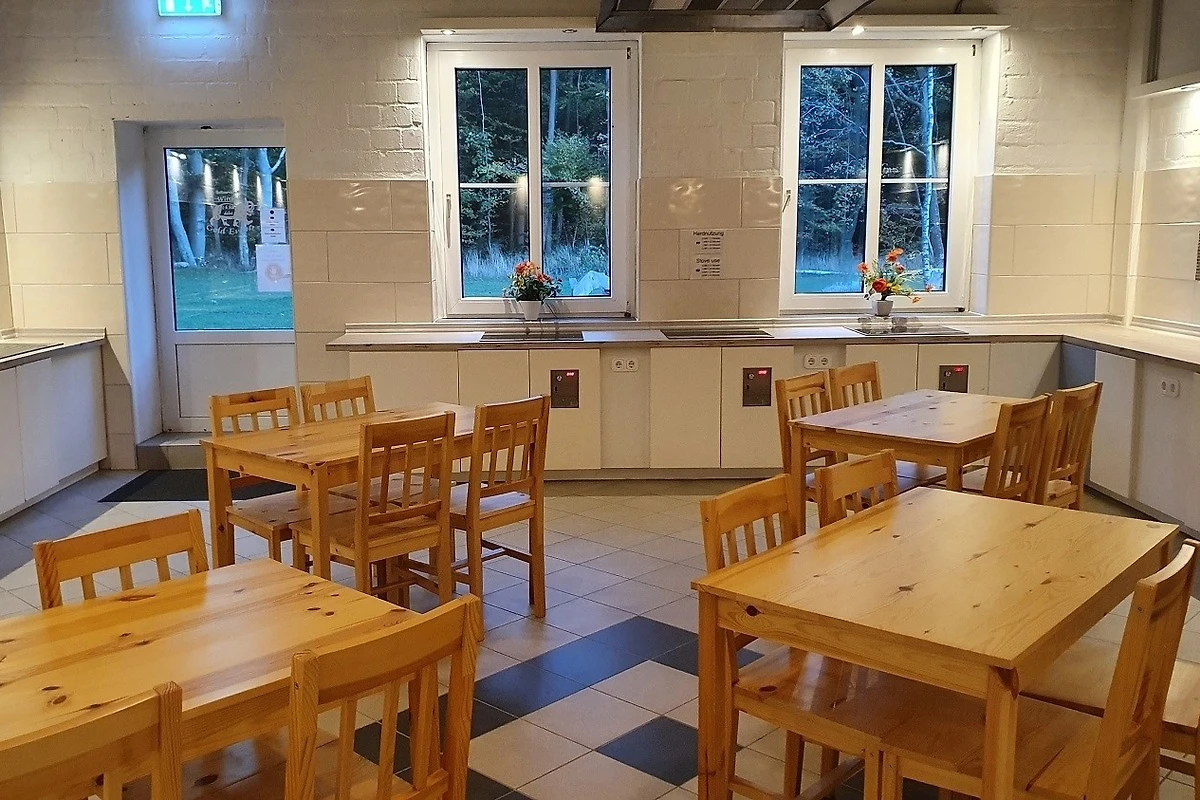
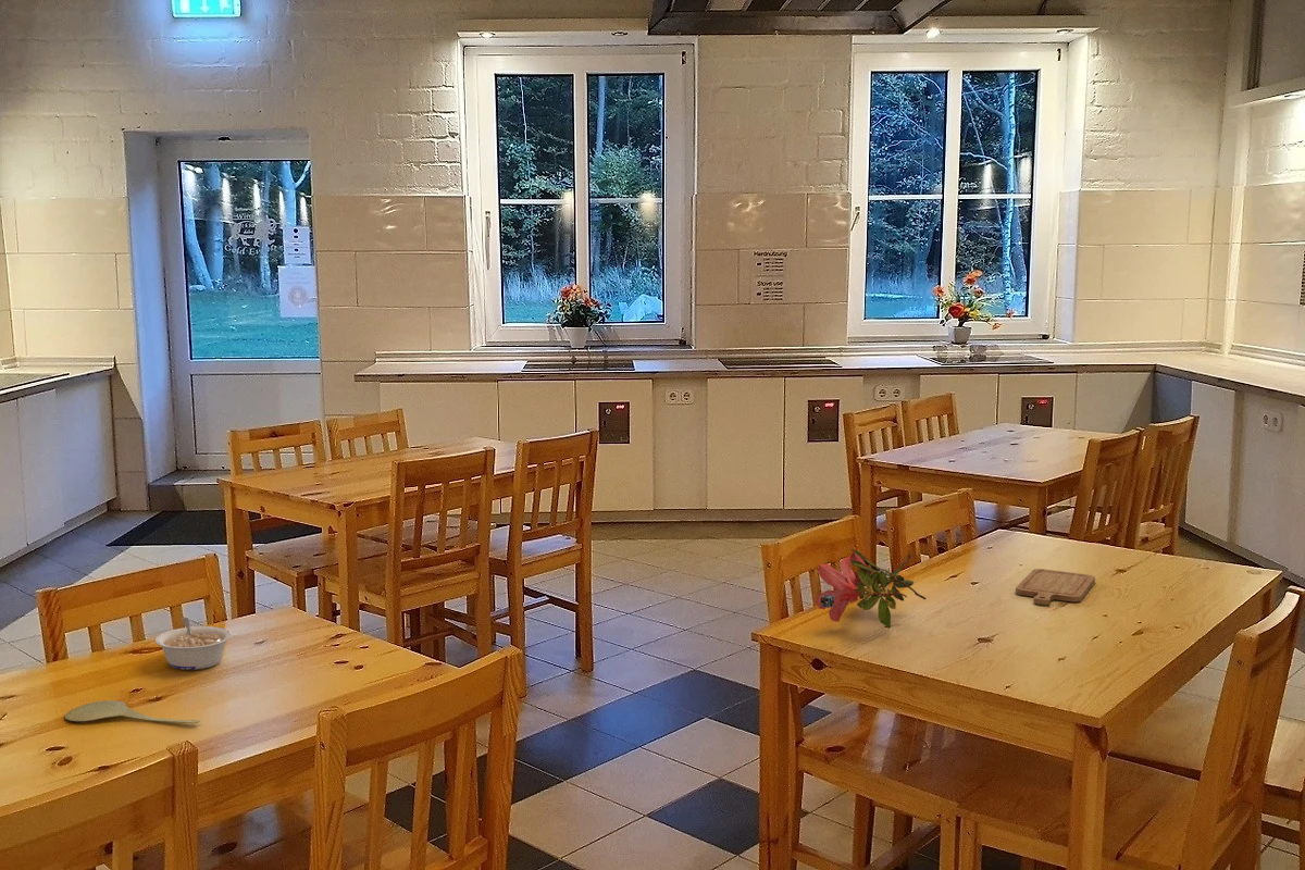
+ chopping board (1053, 587)
+ legume (191, 646)
+ spoon (134, 713)
+ flower (869, 594)
